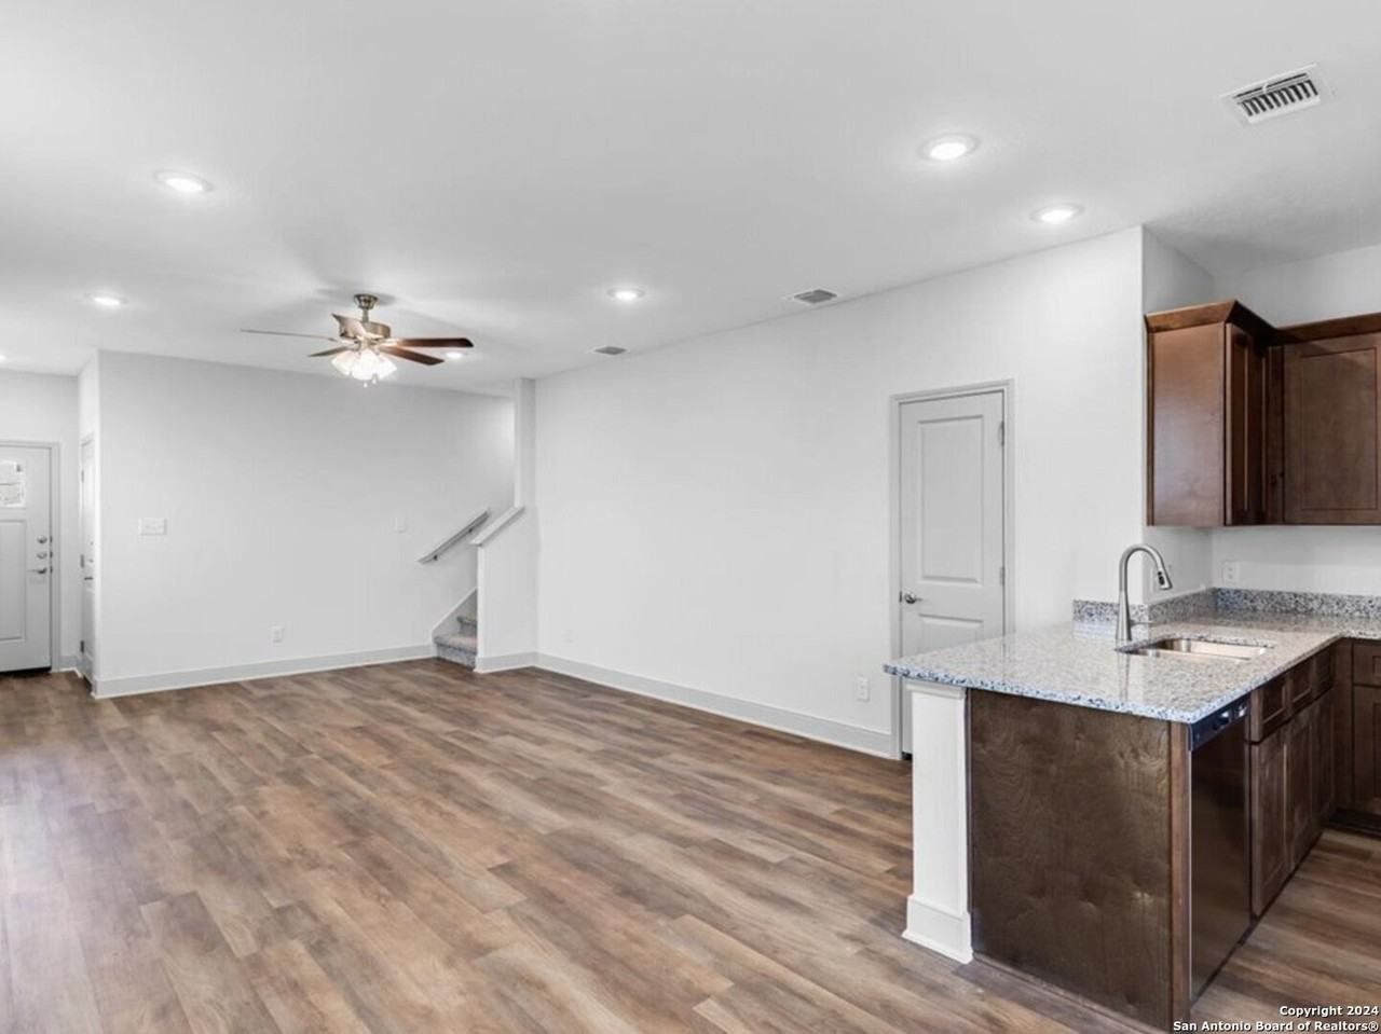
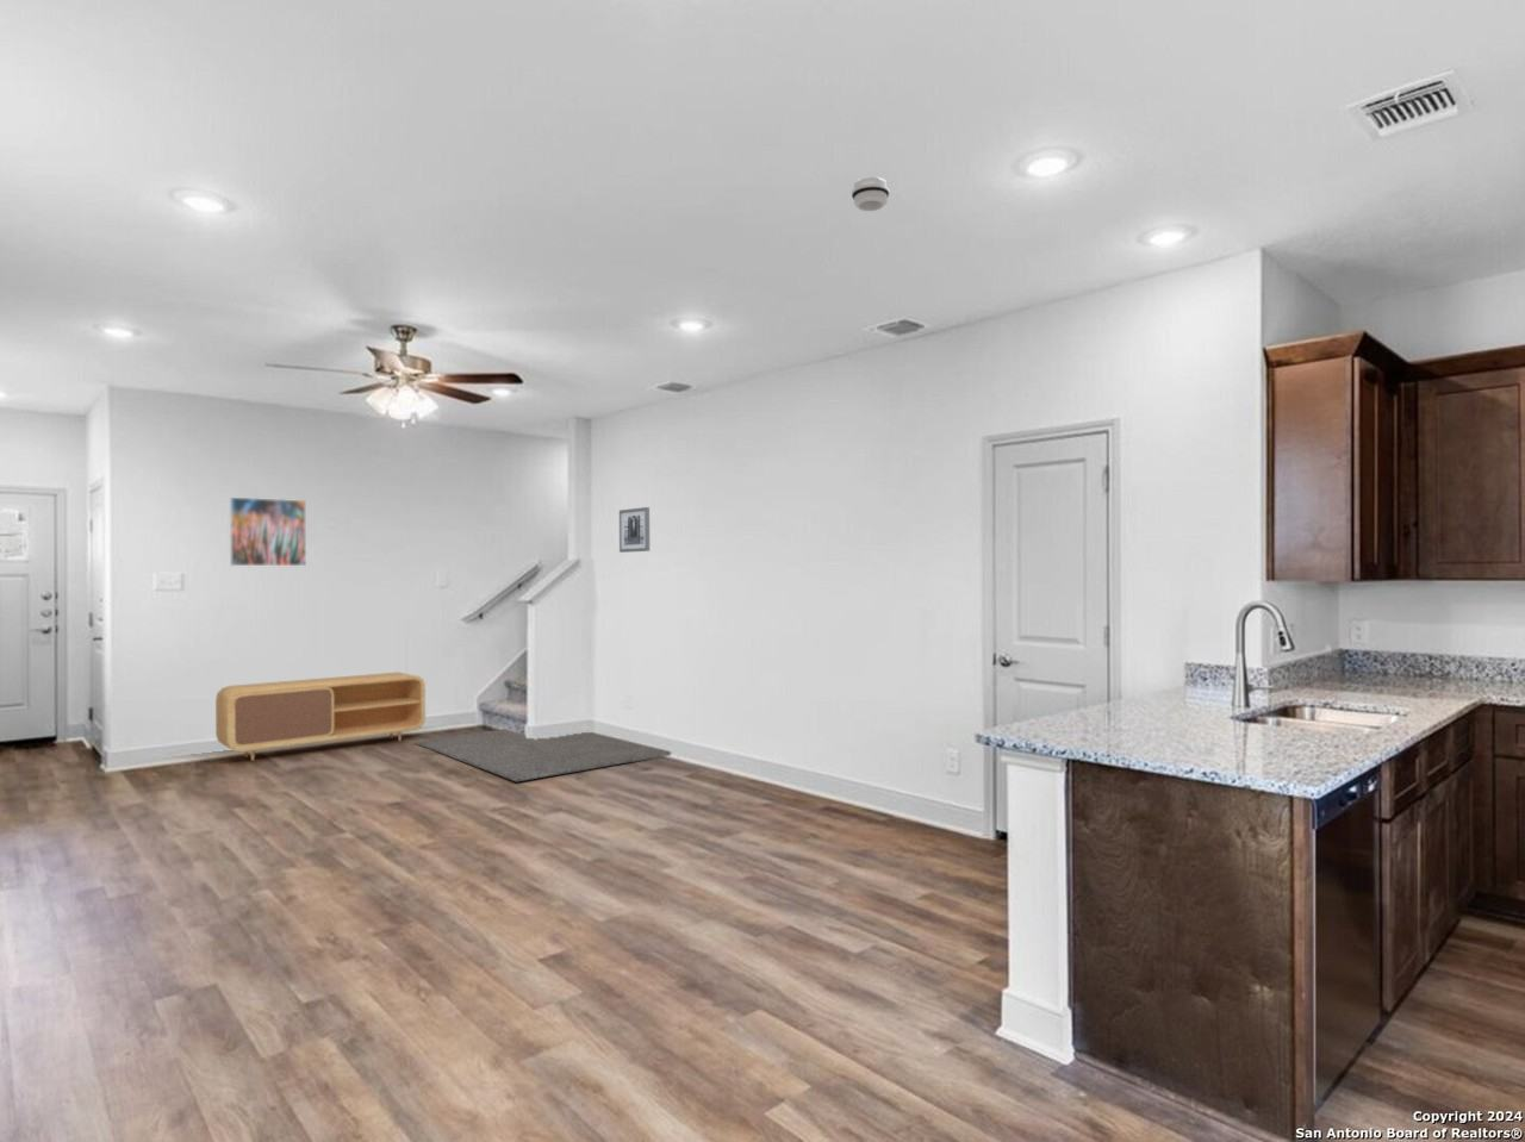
+ wall art (634, 530)
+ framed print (268, 533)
+ rug (538, 746)
+ tv stand (325, 715)
+ smoke detector (870, 194)
